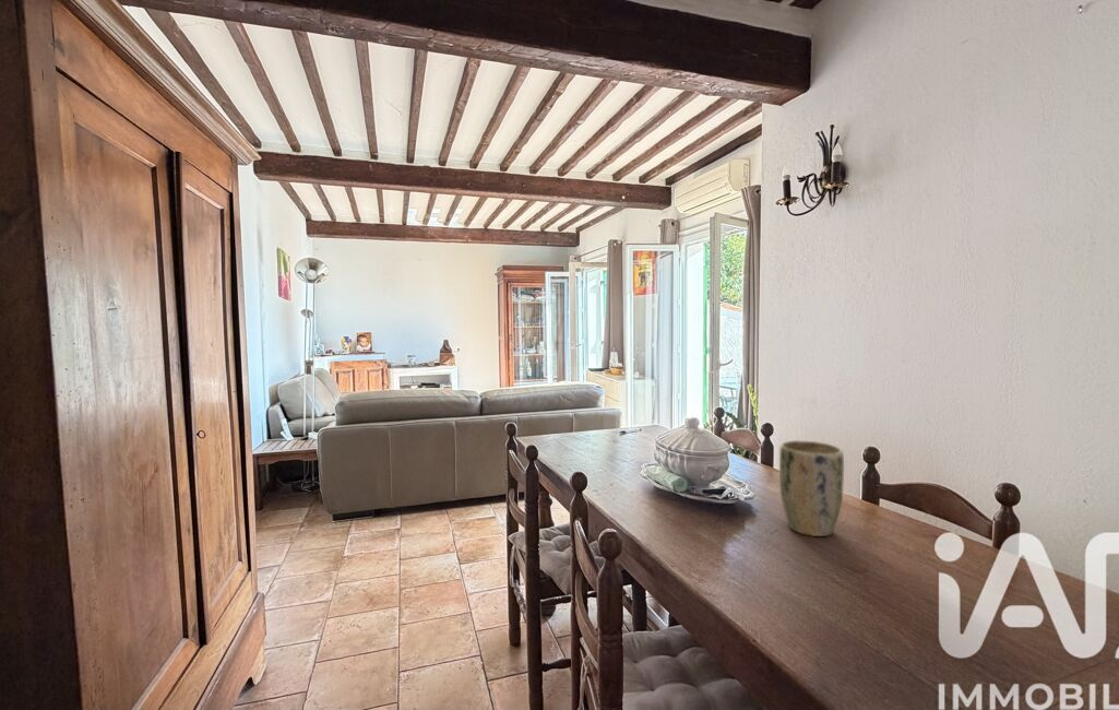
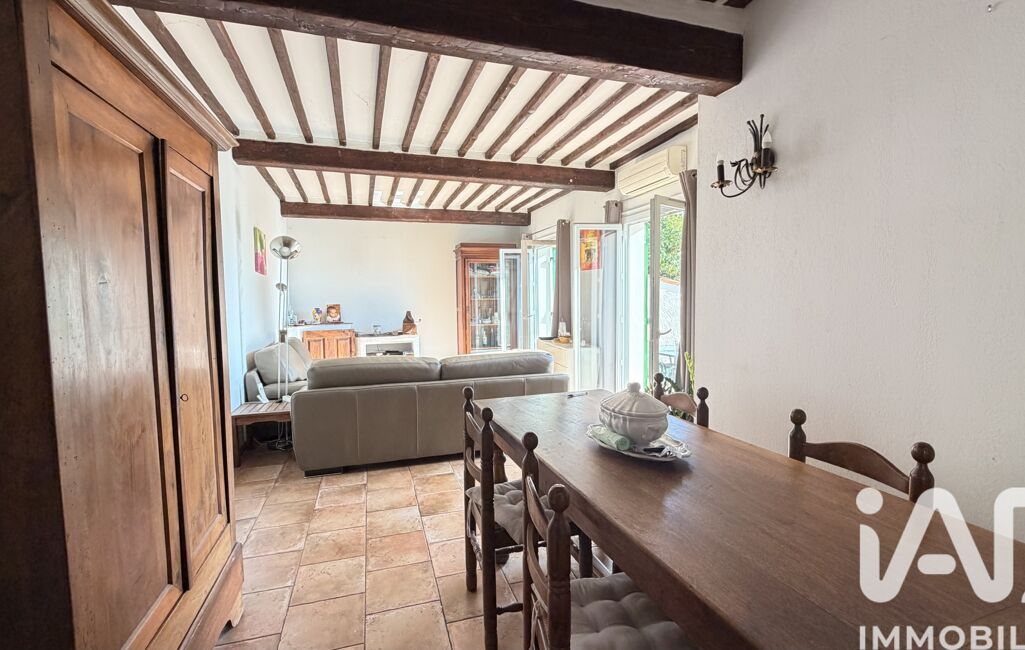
- plant pot (810, 487)
